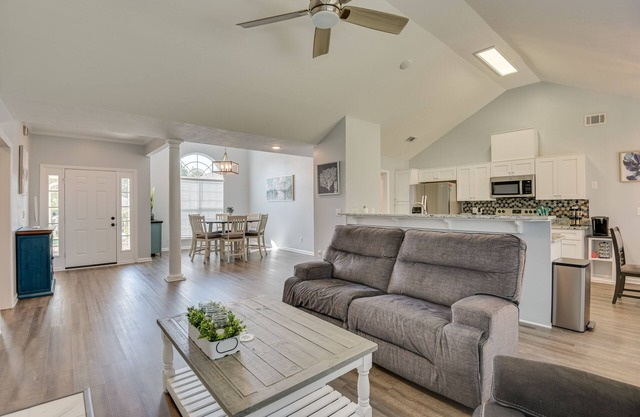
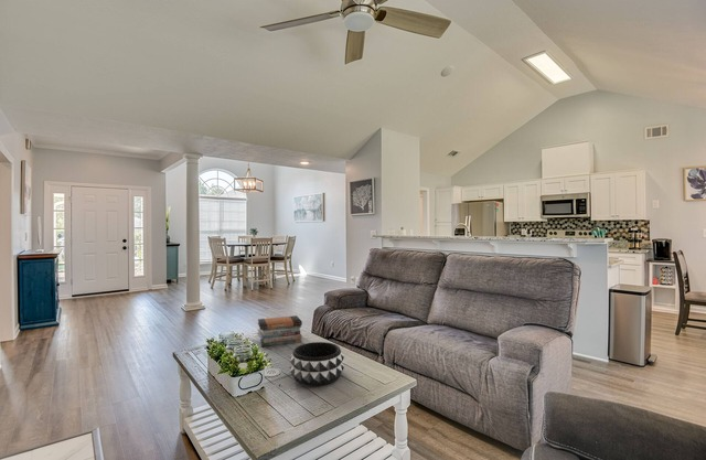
+ book stack (279, 330)
+ decorative bowl (317, 362)
